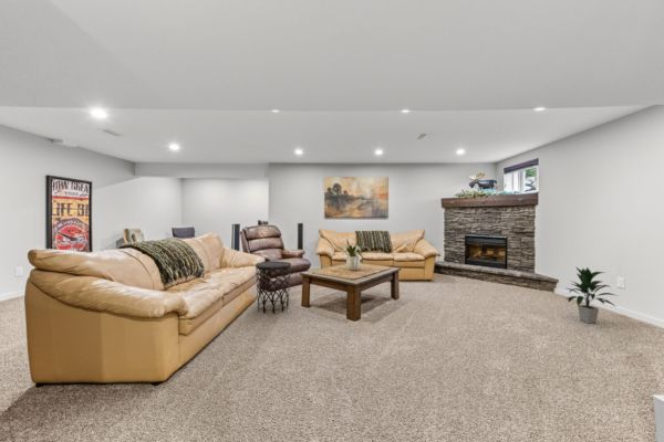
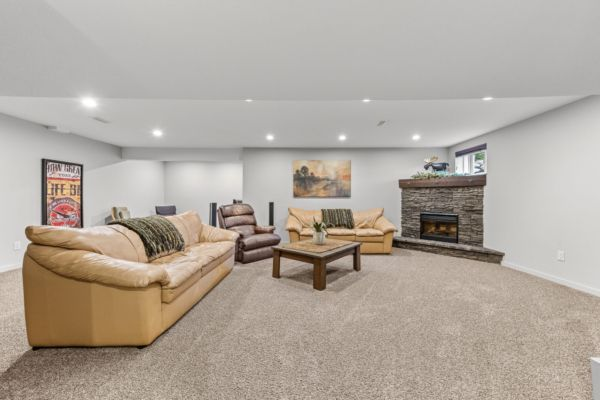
- indoor plant (588, 294)
- side table (274, 285)
